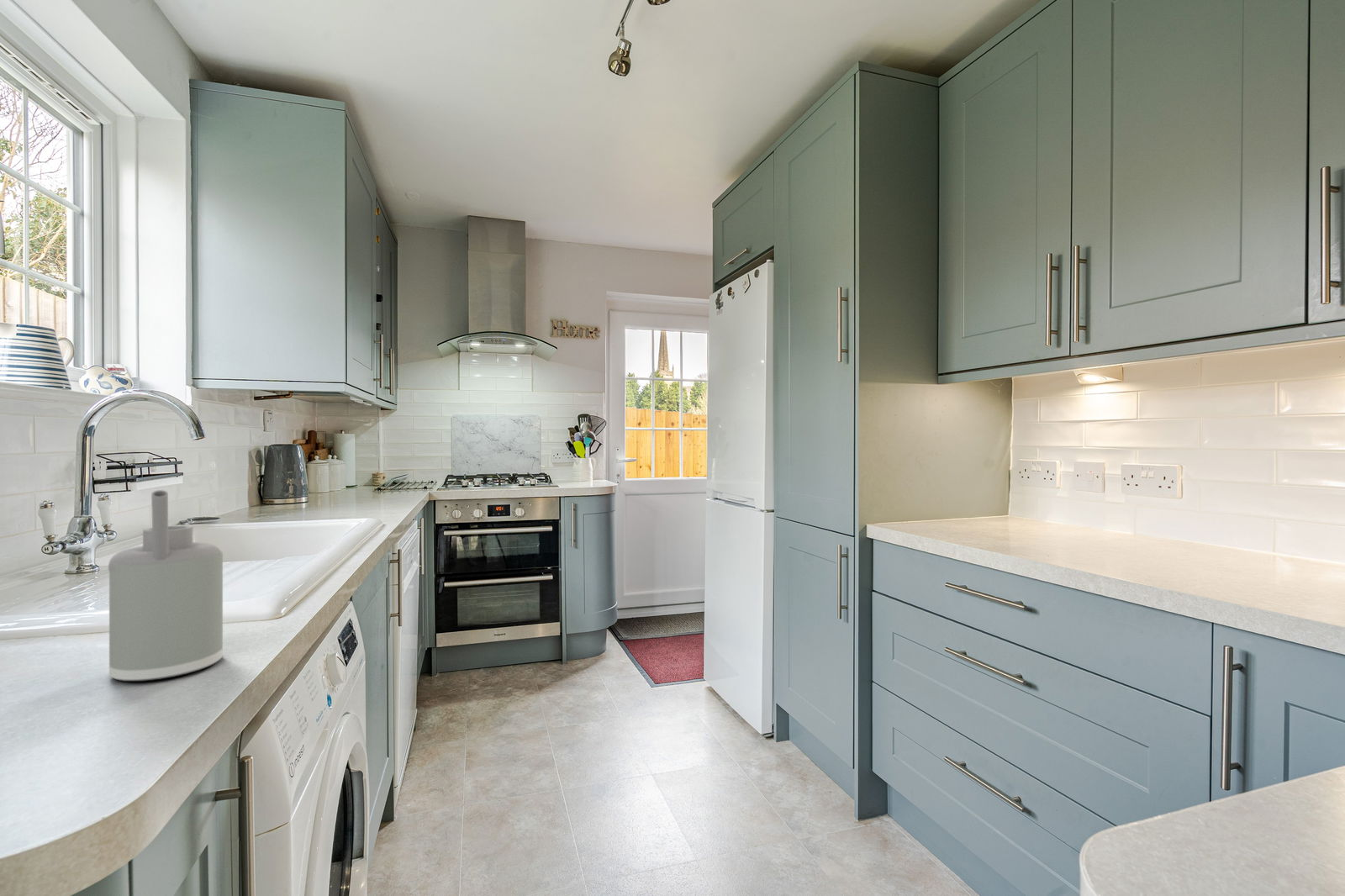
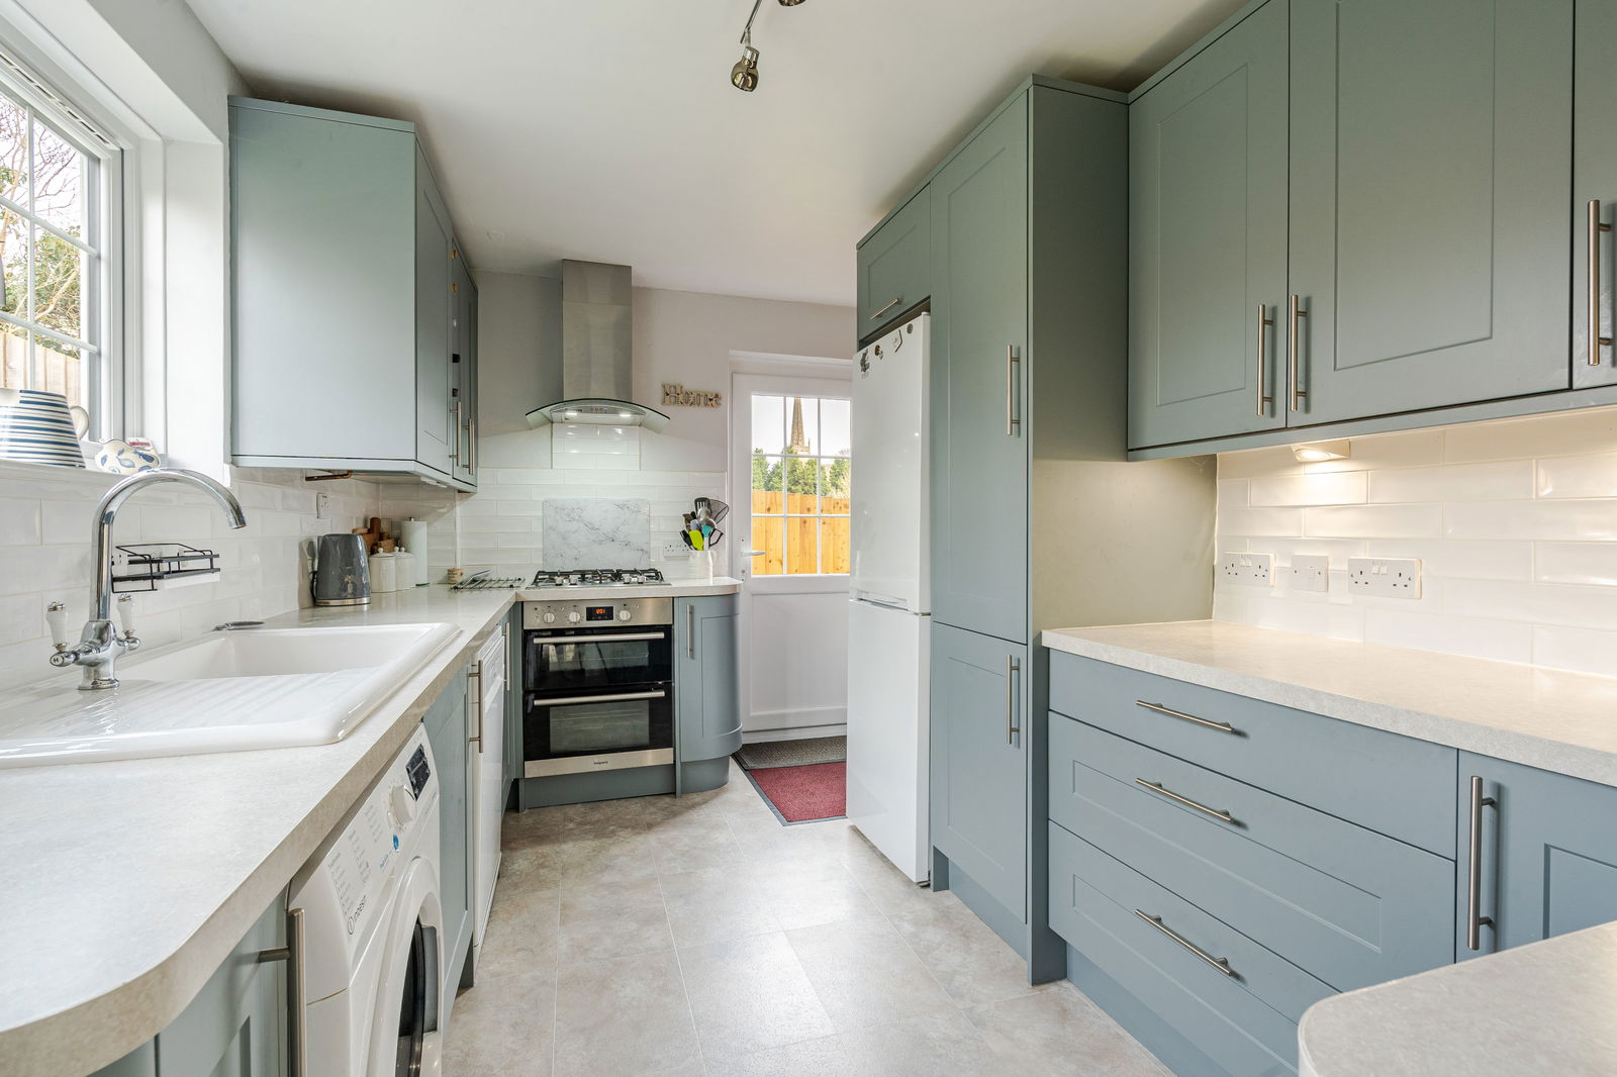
- soap dispenser (167, 578)
